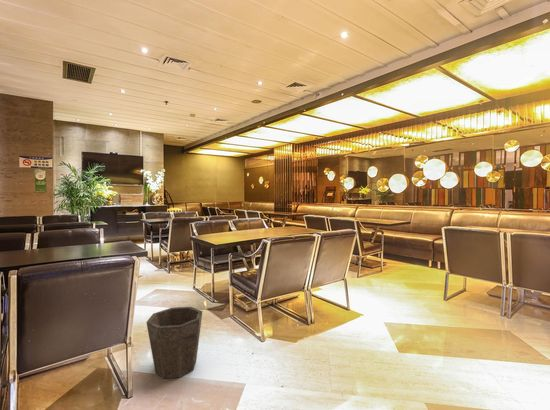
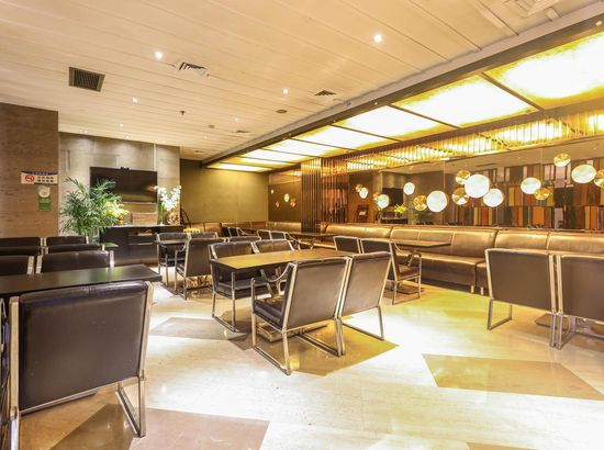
- waste bin (176, 341)
